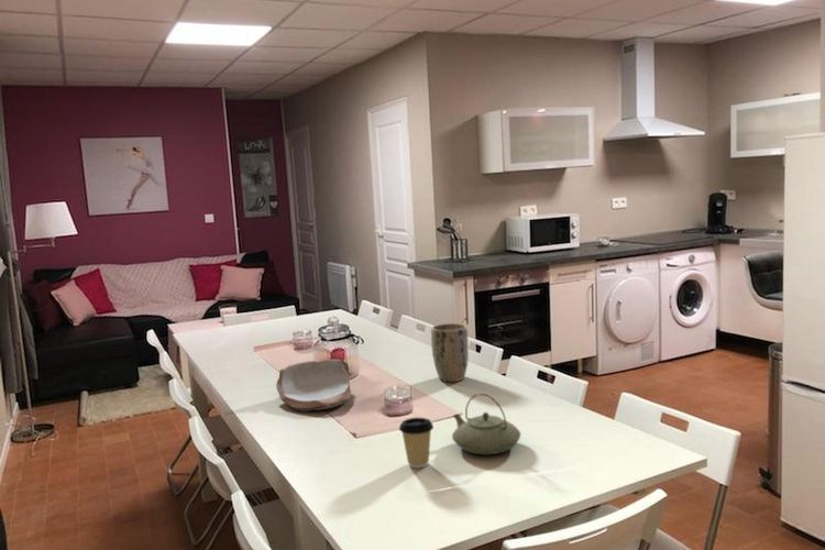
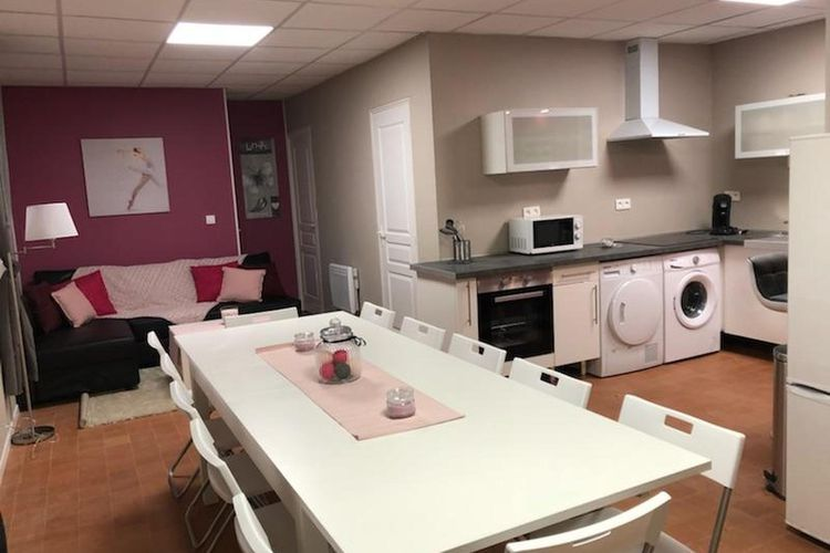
- bowl (315, 385)
- teapot (482, 419)
- coffee cup (417, 442)
- plant pot (450, 352)
